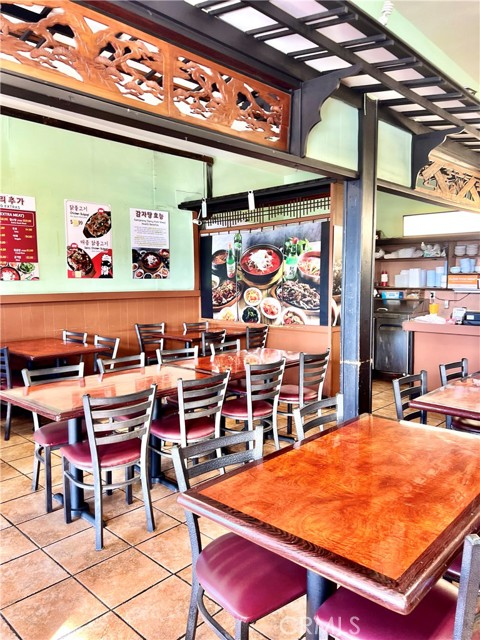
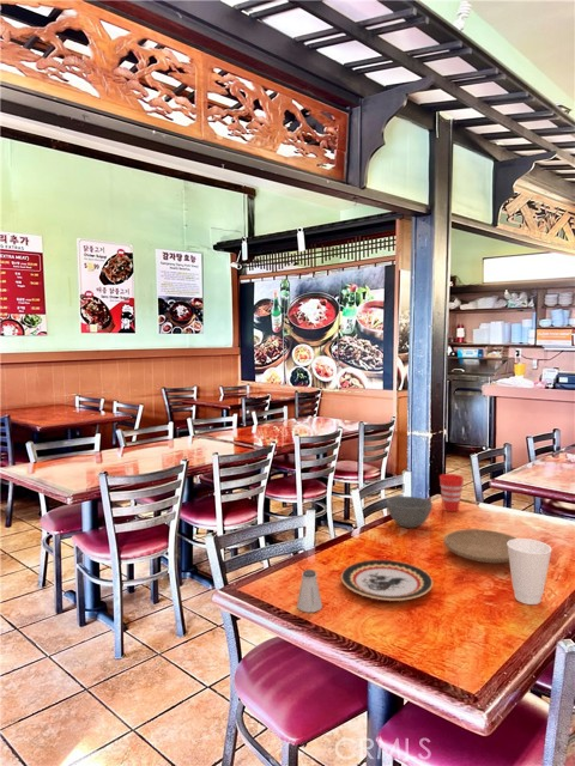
+ cup (528, 572)
+ saltshaker (309, 589)
+ plate (484, 548)
+ bowl (408, 512)
+ cup (450, 493)
+ plate (386, 580)
